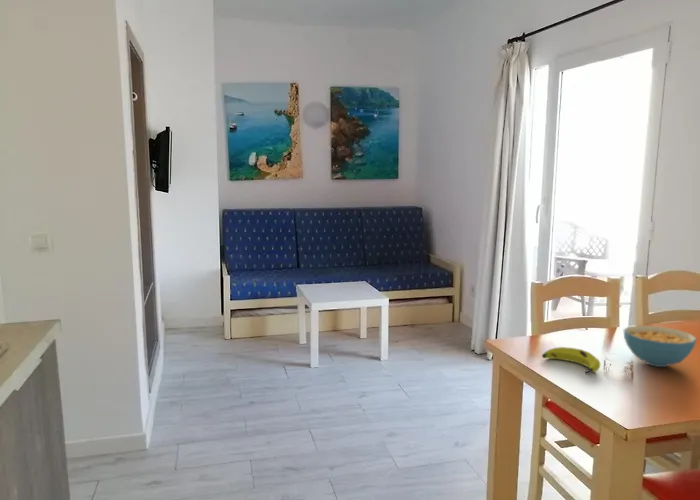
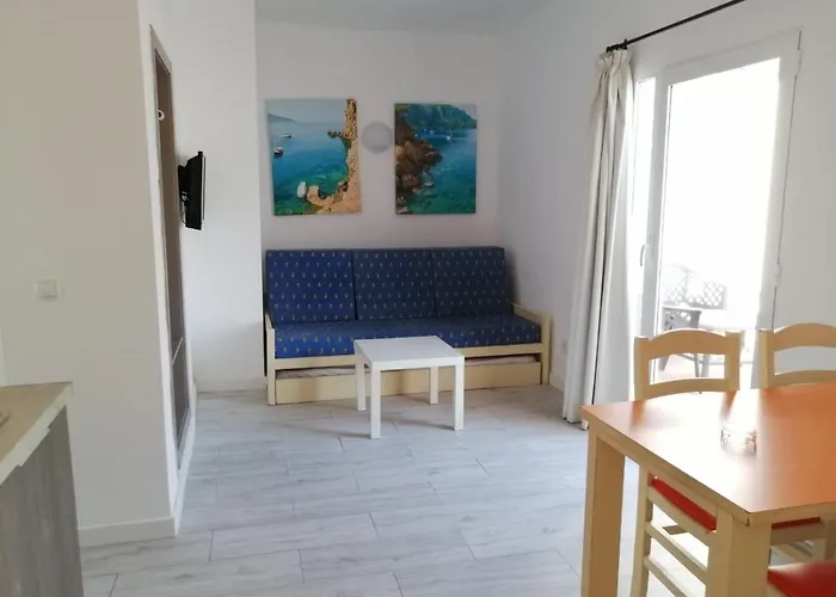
- banana (569, 358)
- cereal bowl (657, 348)
